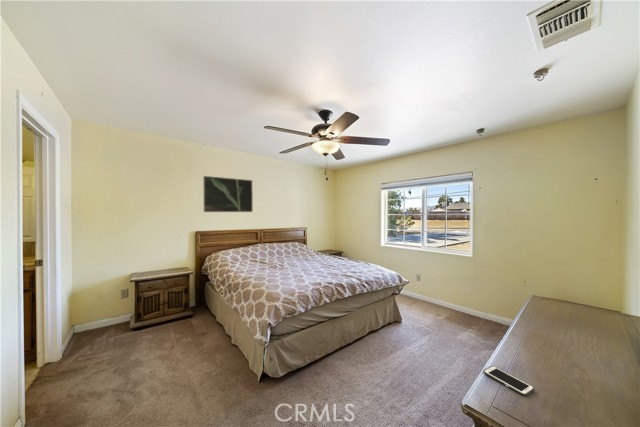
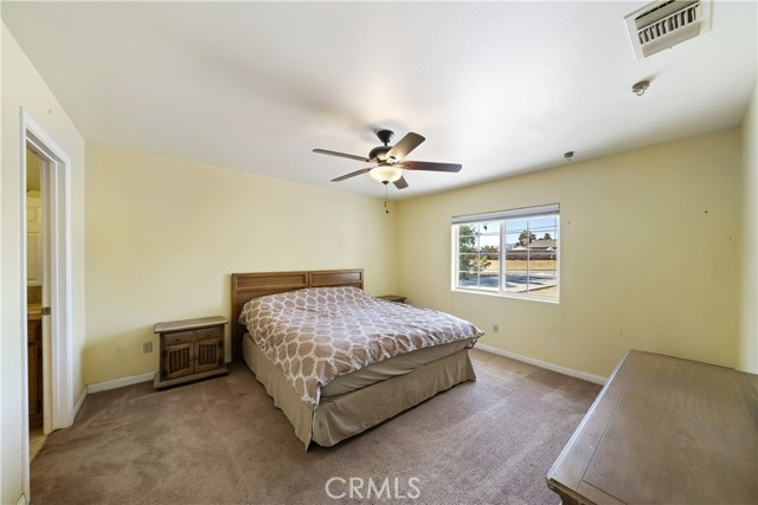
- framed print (229, 195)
- cell phone (507, 379)
